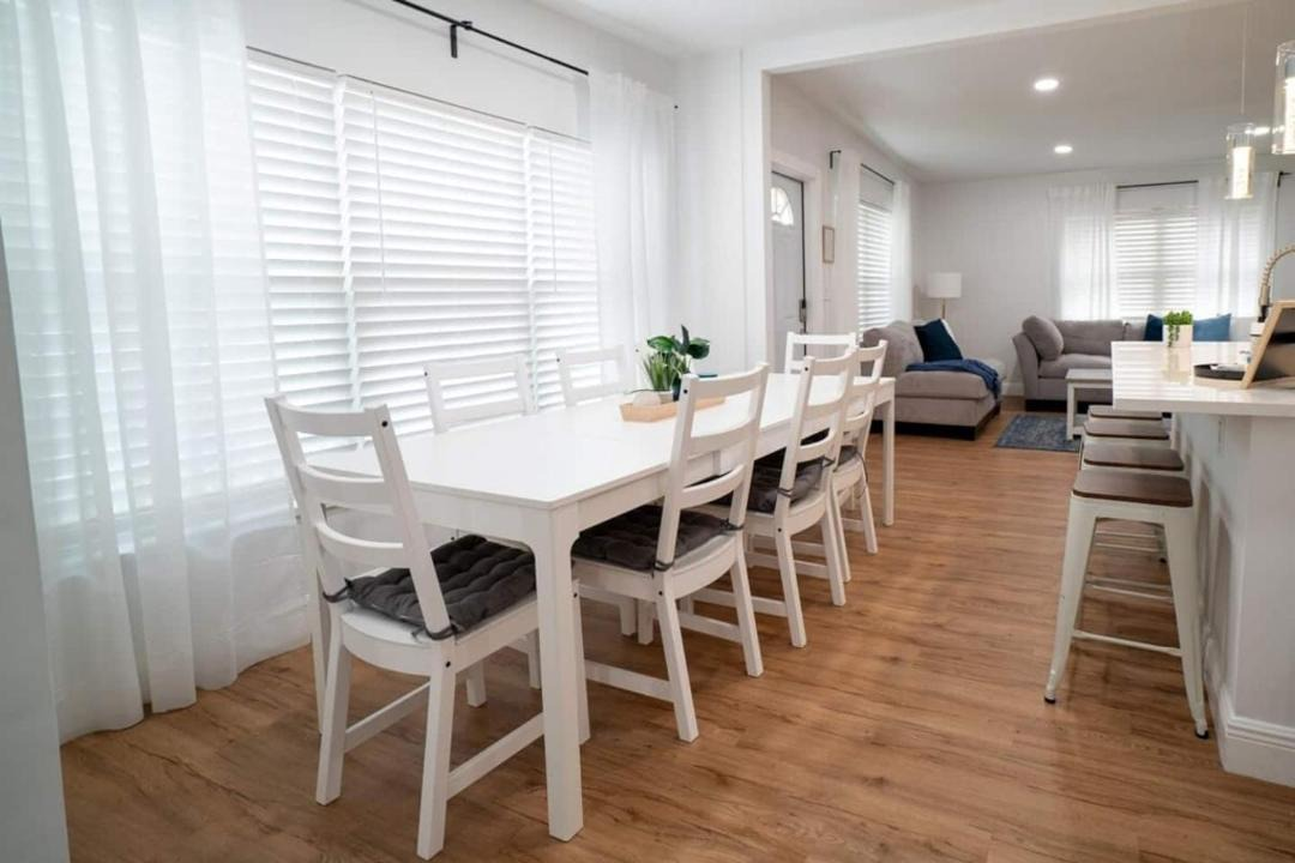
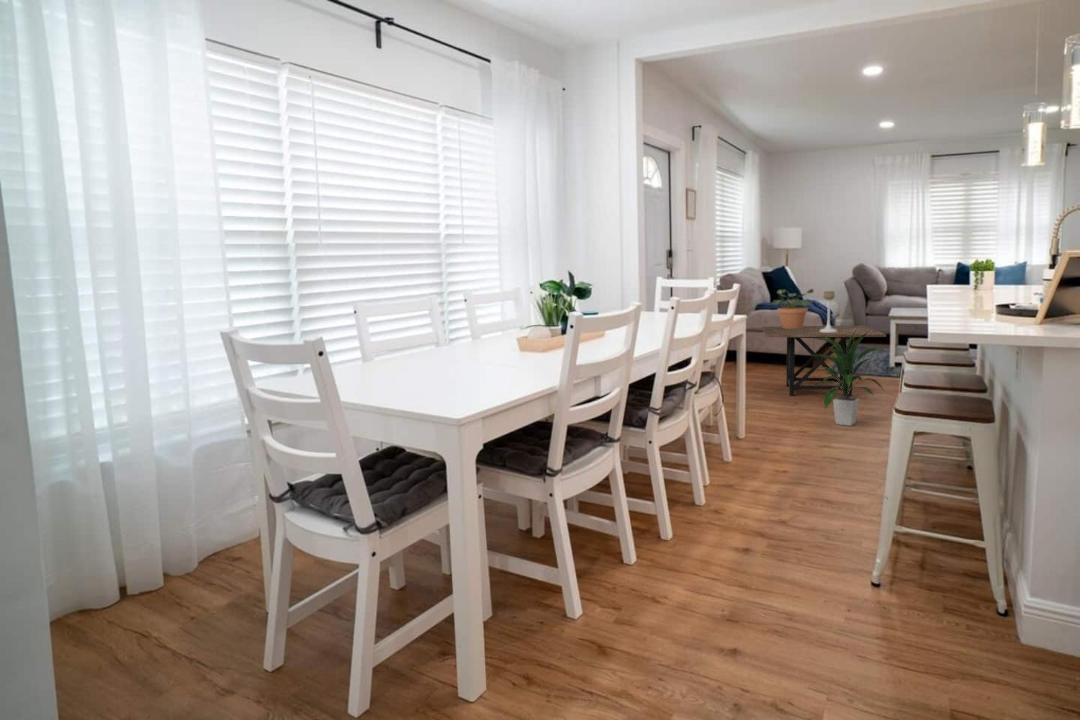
+ potted plant (795, 308)
+ side table (818, 360)
+ indoor plant (843, 376)
+ candle holder (828, 311)
